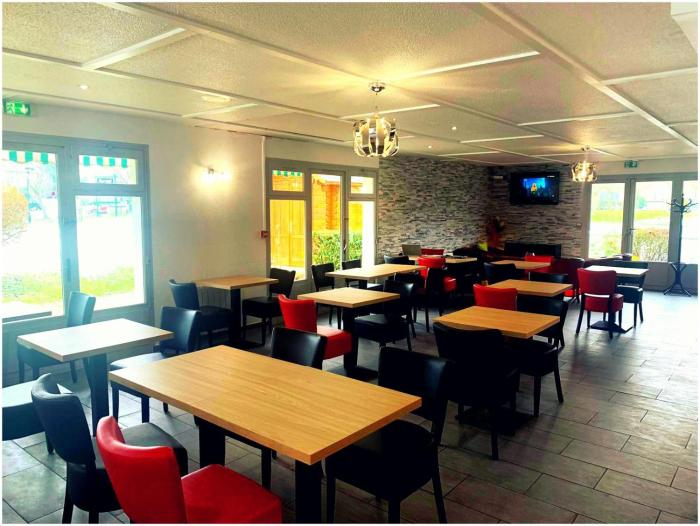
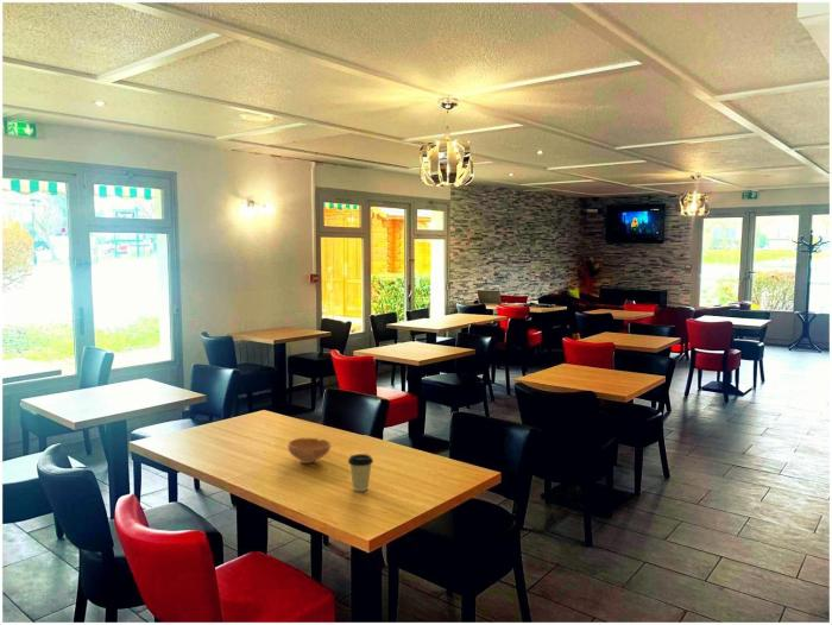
+ coffee cup (360, 472)
+ bowl (309, 452)
